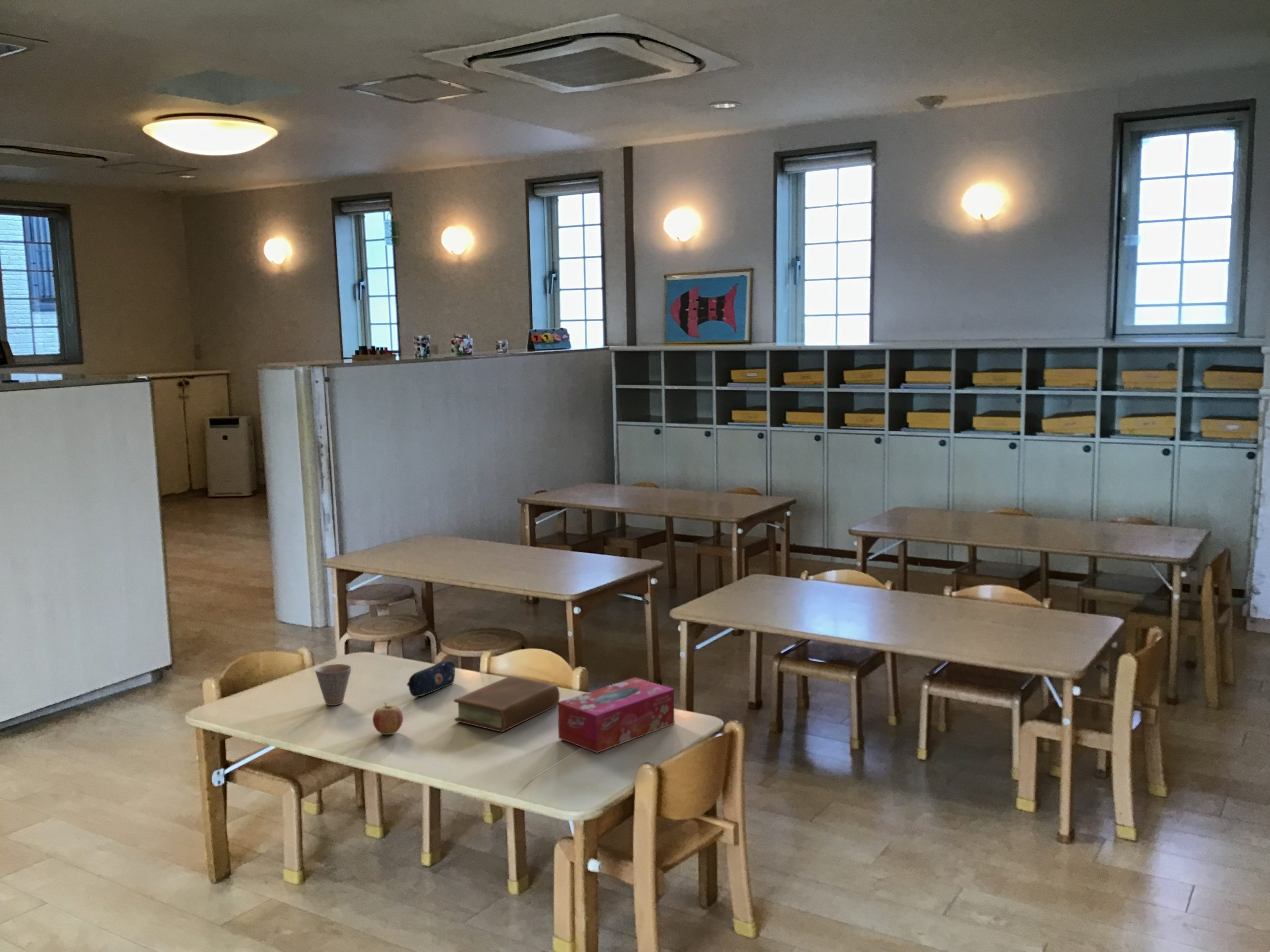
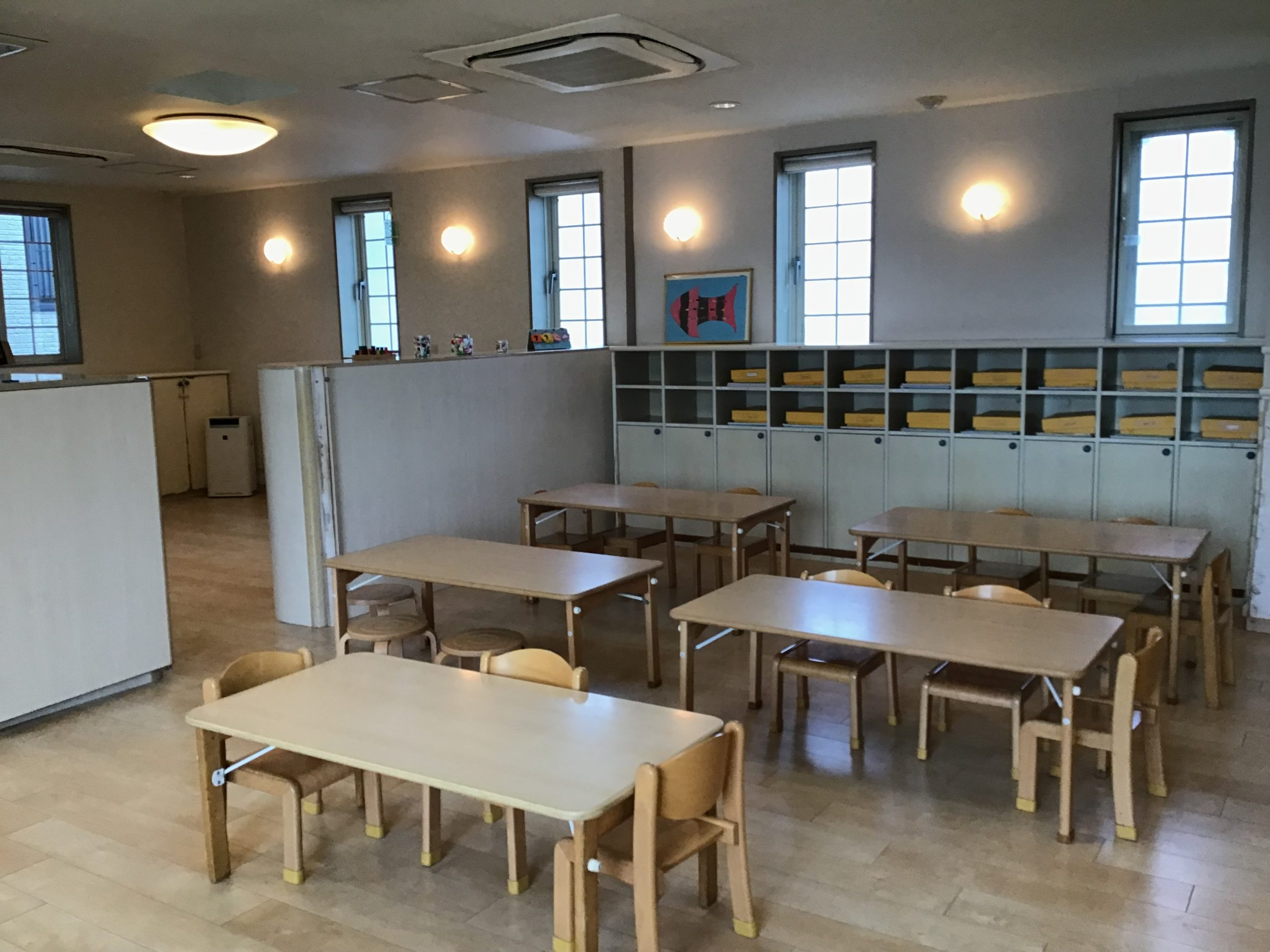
- pencil case (433, 678)
- fruit (388, 719)
- cup (334, 685)
- book (508, 703)
- tissue box (617, 713)
